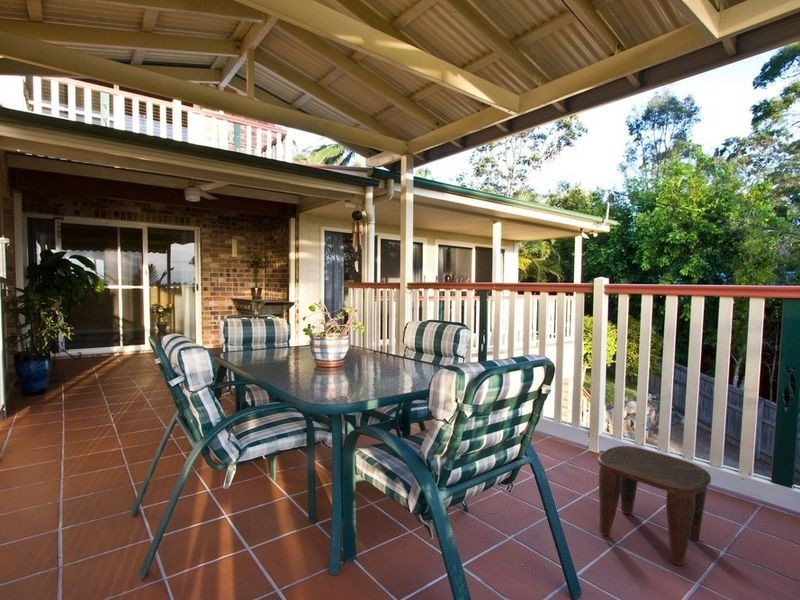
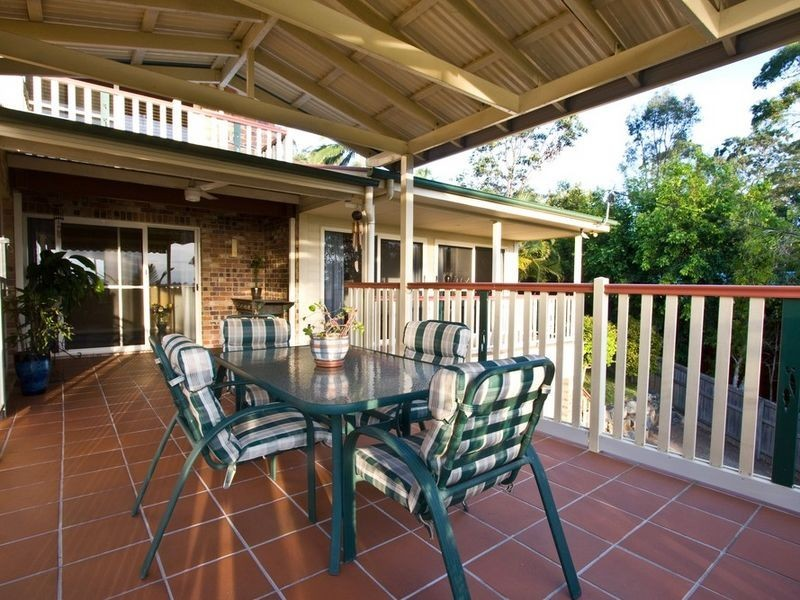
- stool (655, 487)
